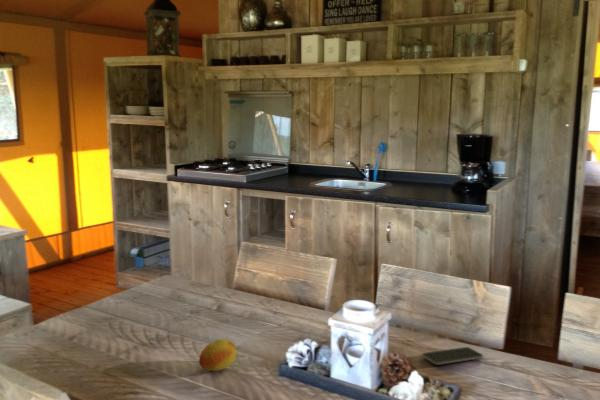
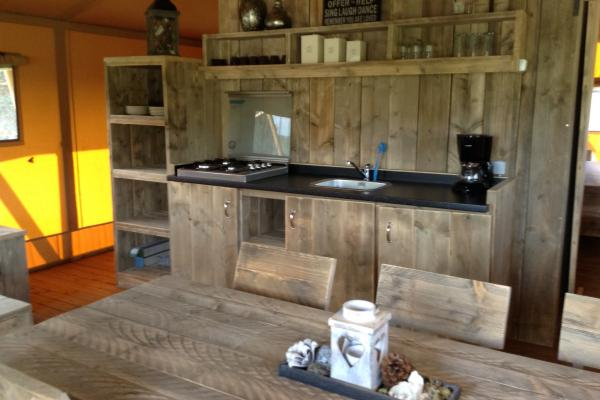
- fruit (218, 354)
- smartphone (452, 355)
